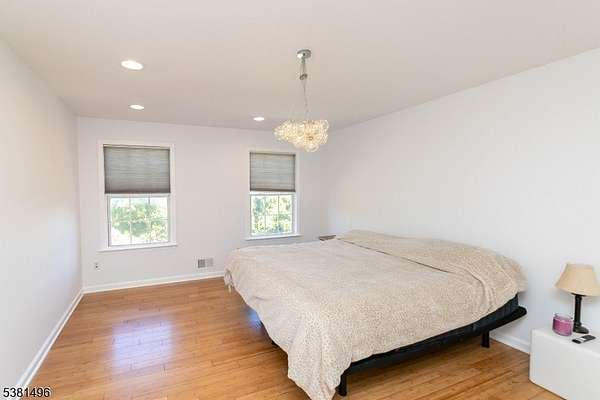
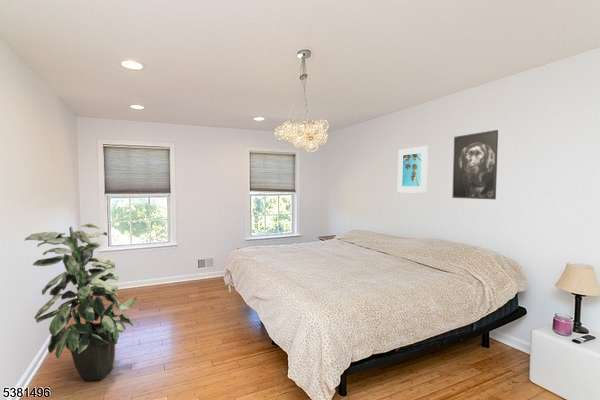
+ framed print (411, 170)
+ indoor plant (85, 302)
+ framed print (473, 166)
